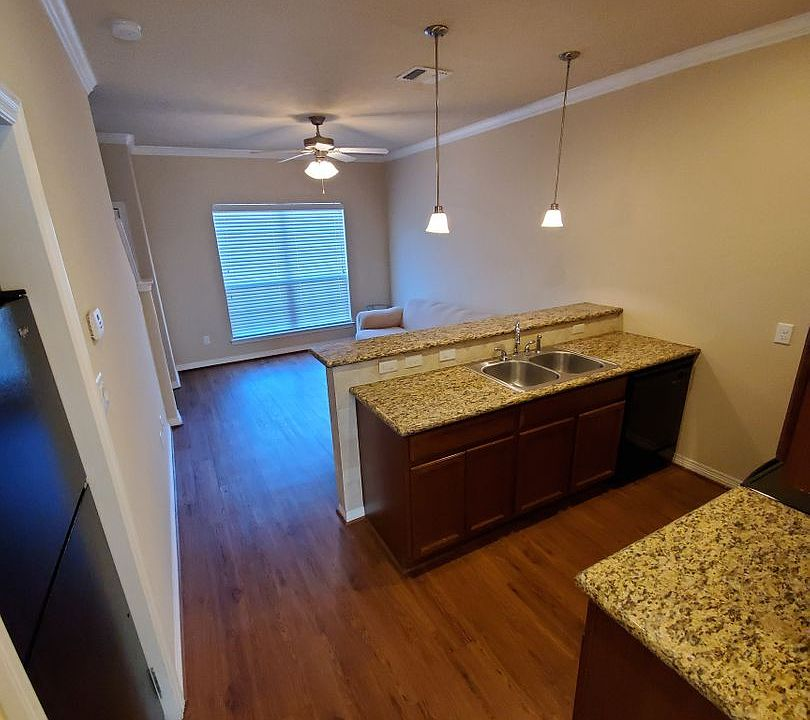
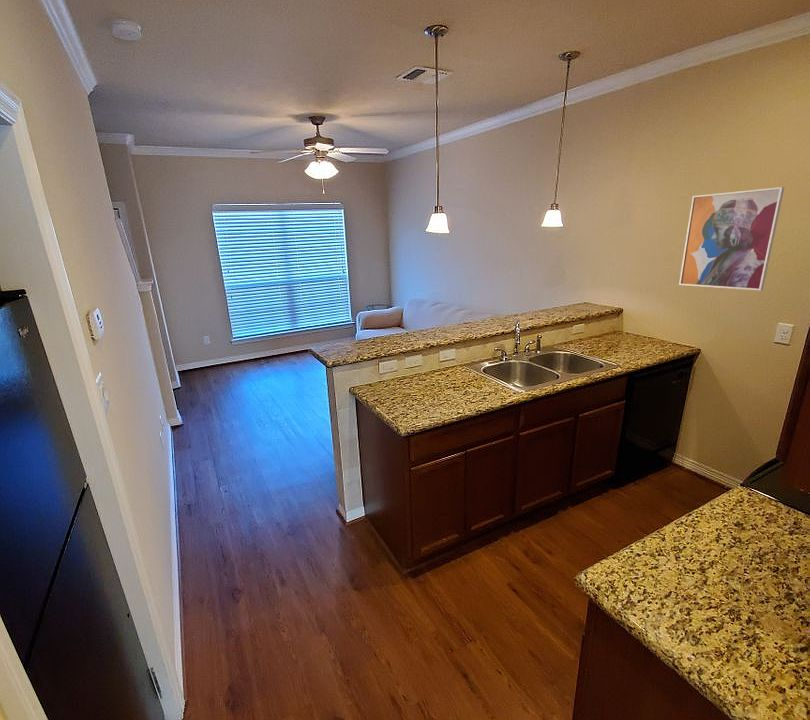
+ wall art (726, 241)
